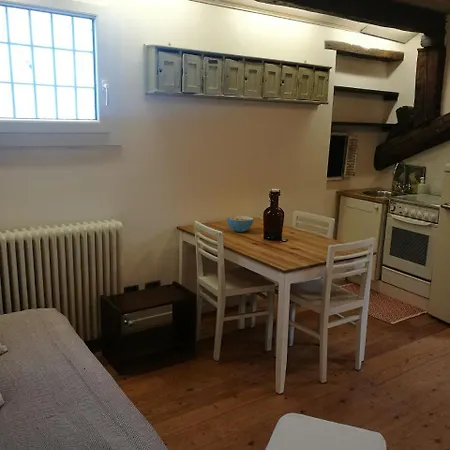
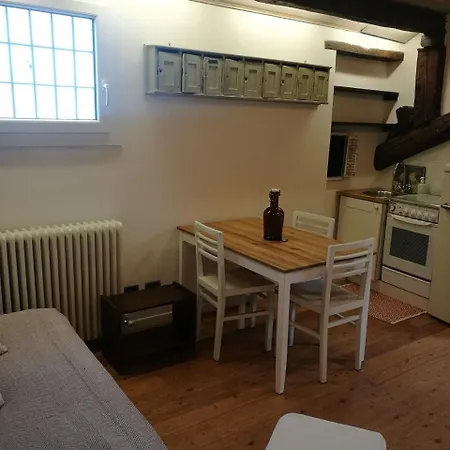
- cereal bowl (239, 224)
